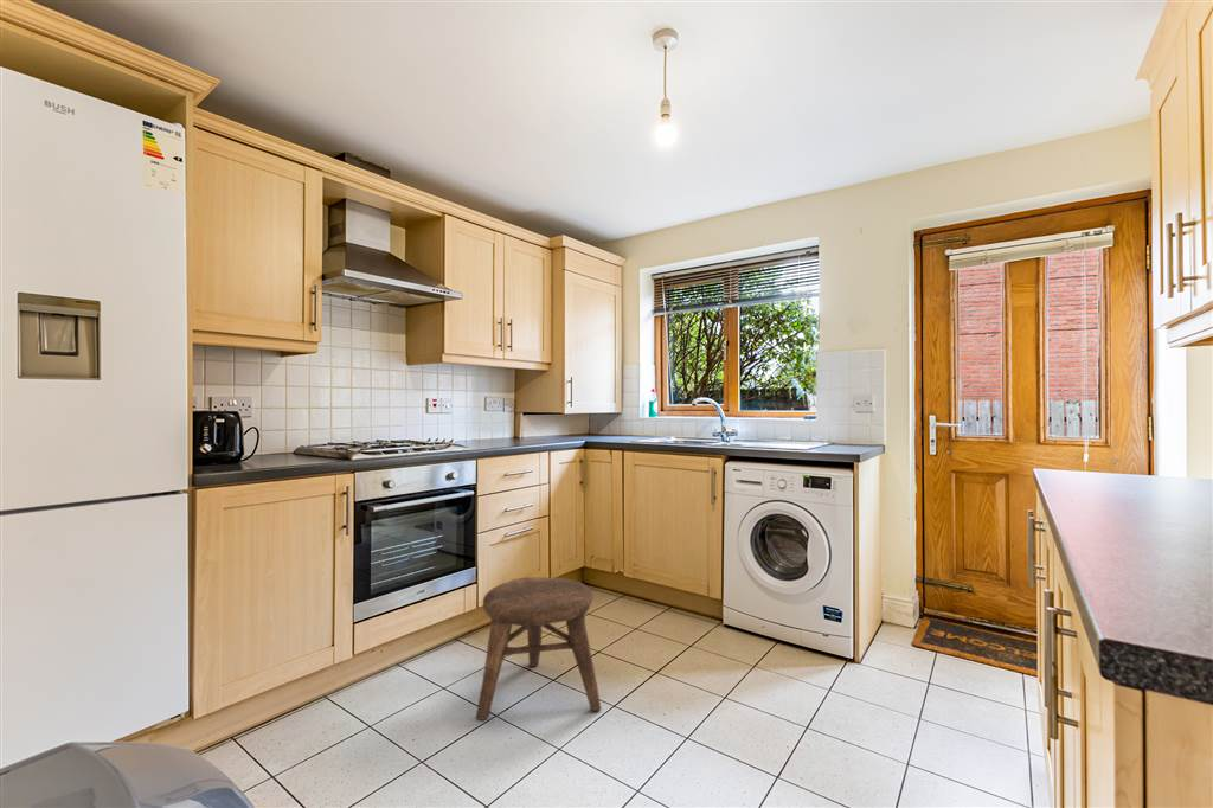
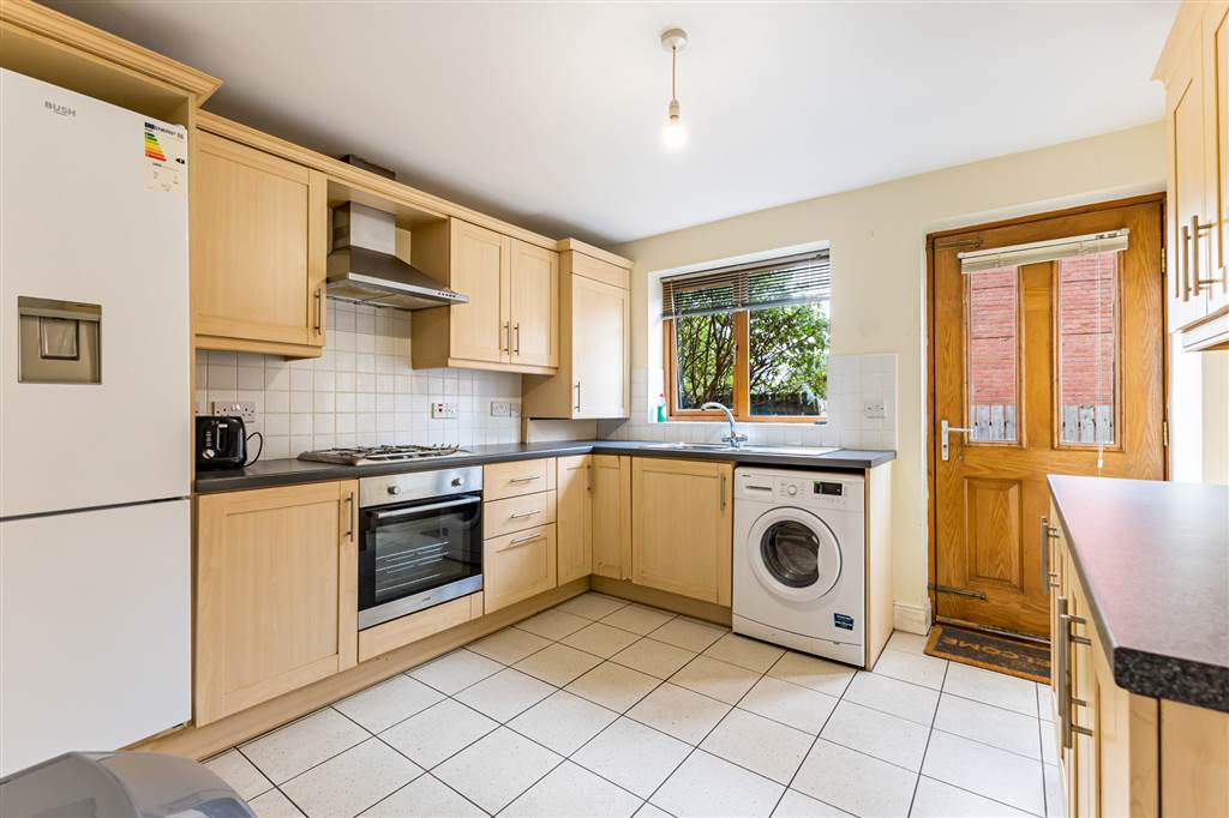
- stool (533, 645)
